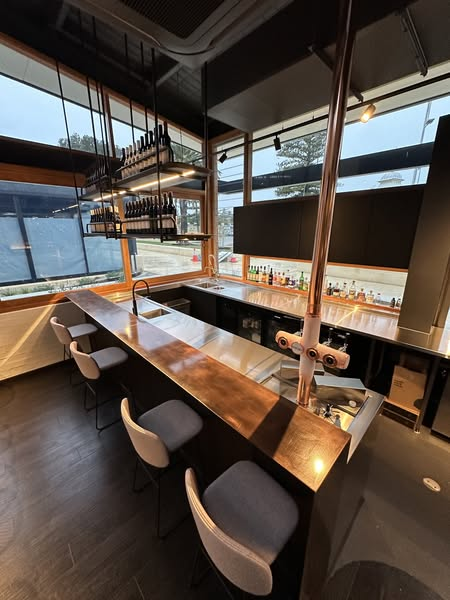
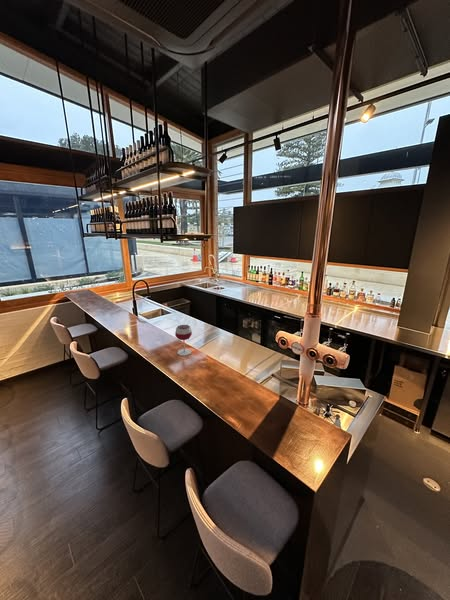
+ wineglass (183, 339)
